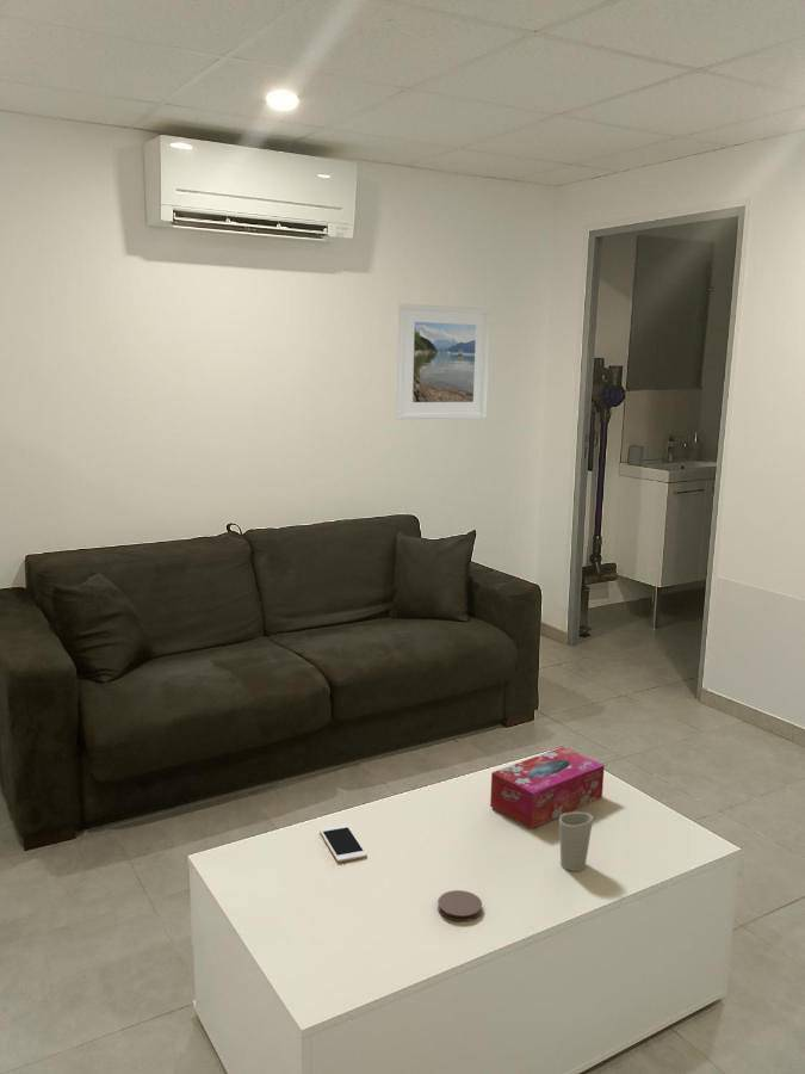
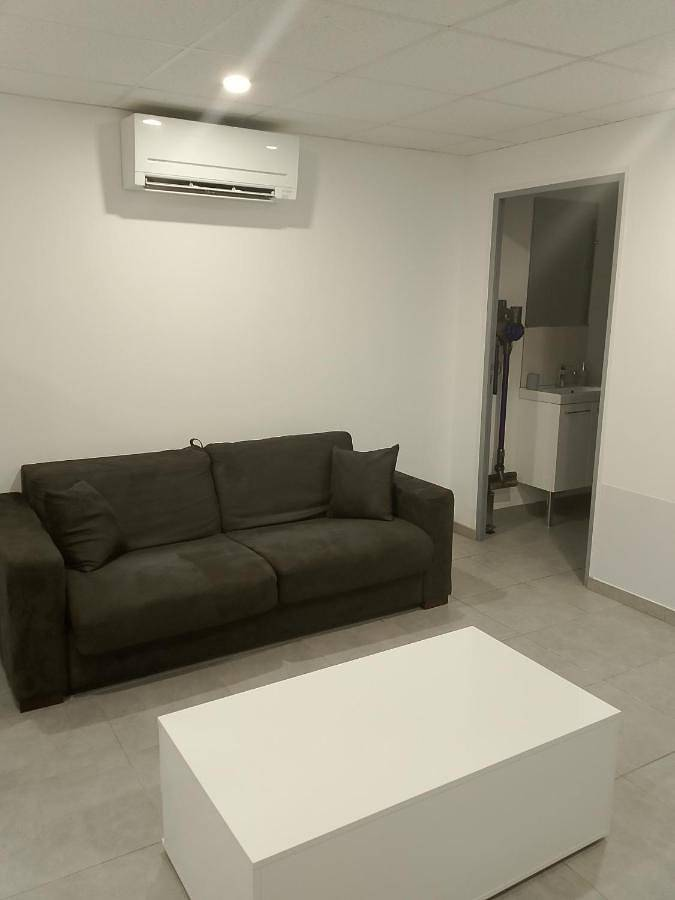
- cup (574, 840)
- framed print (444, 363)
- cell phone (342, 842)
- tissue box (547, 785)
- coaster (459, 905)
